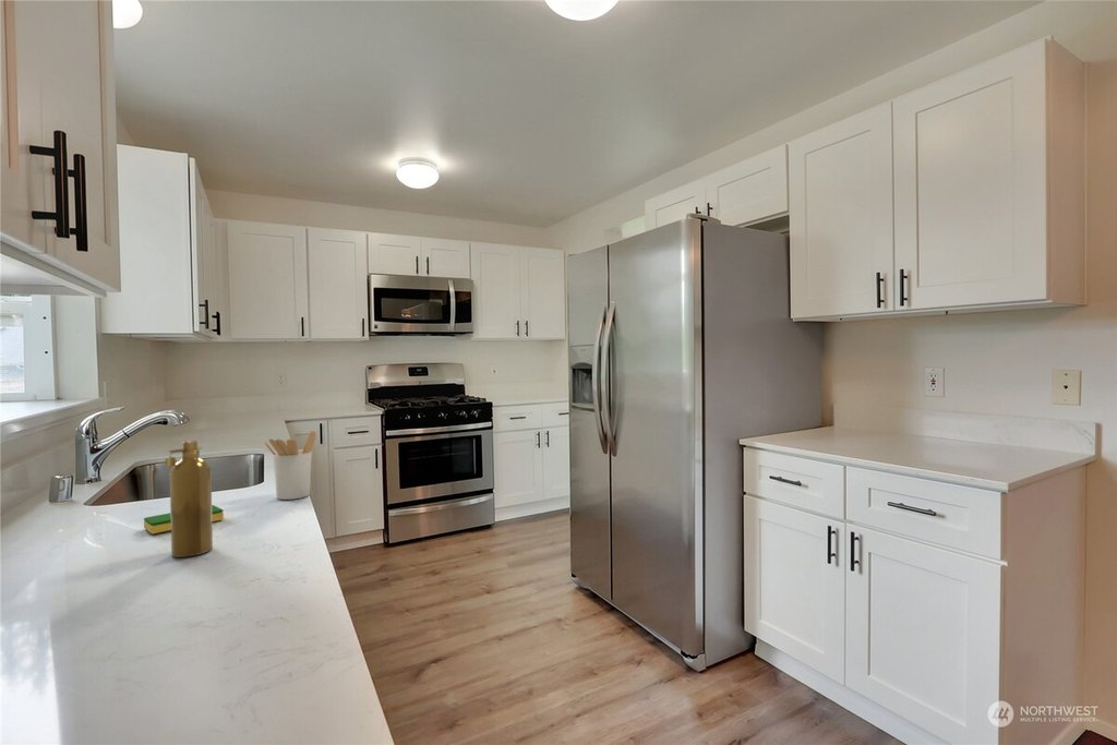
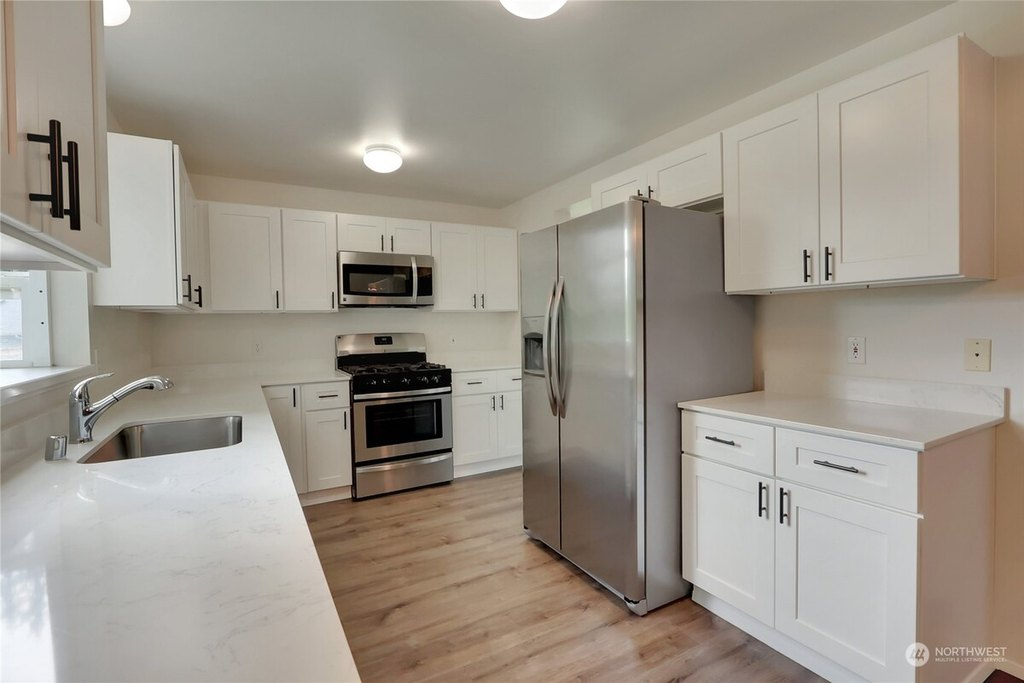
- perfume bottle (191, 496)
- utensil holder (289, 465)
- dish sponge (170, 518)
